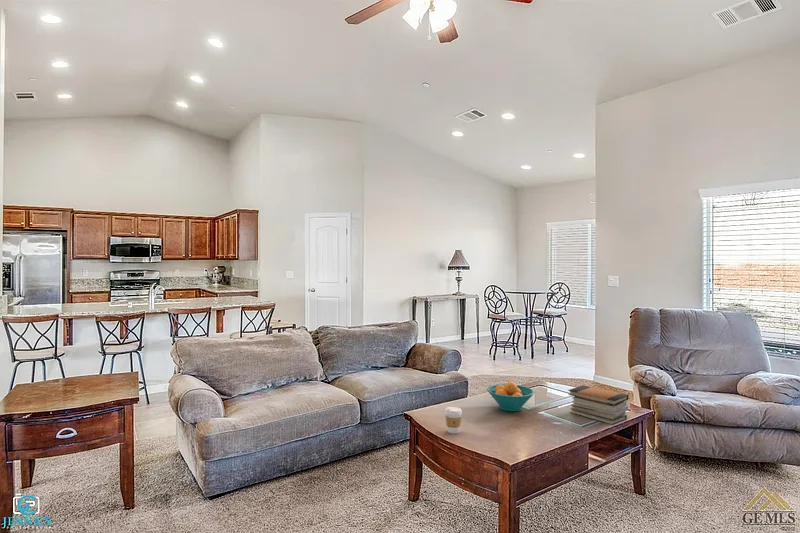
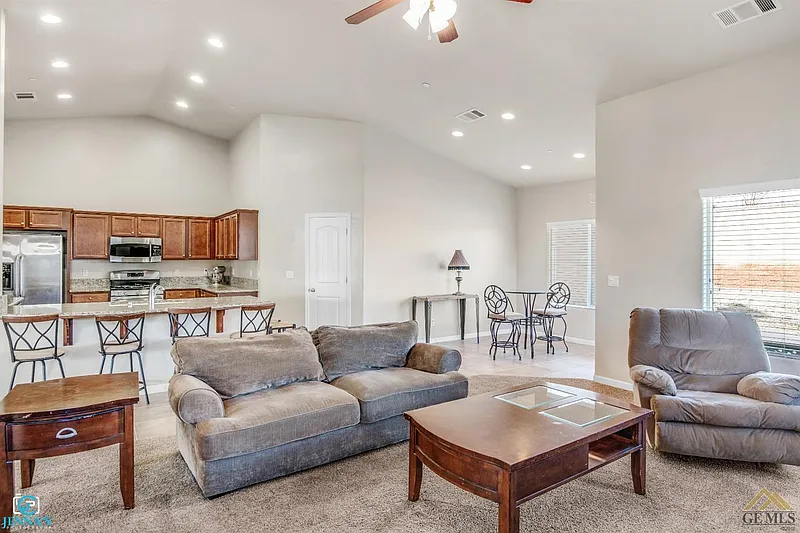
- fruit bowl (510, 395)
- coffee cup (453, 419)
- book stack (598, 404)
